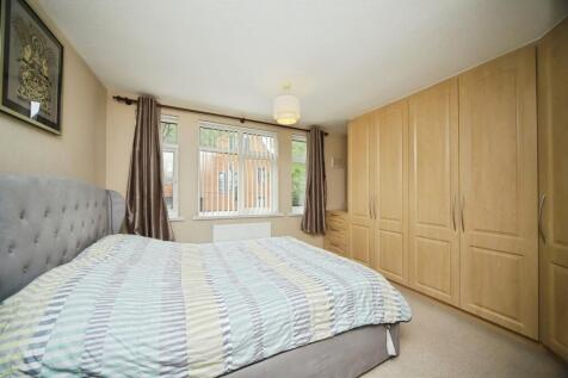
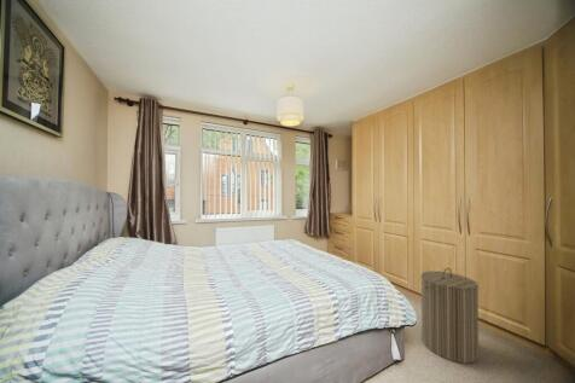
+ laundry hamper (448, 307)
